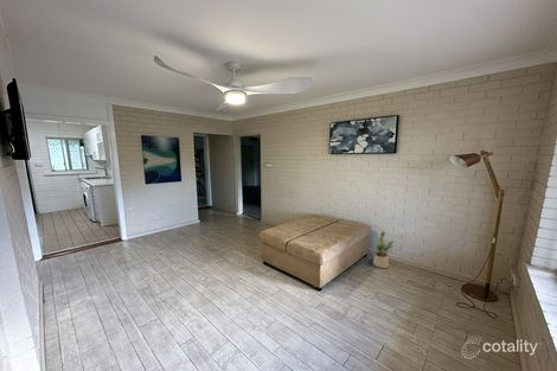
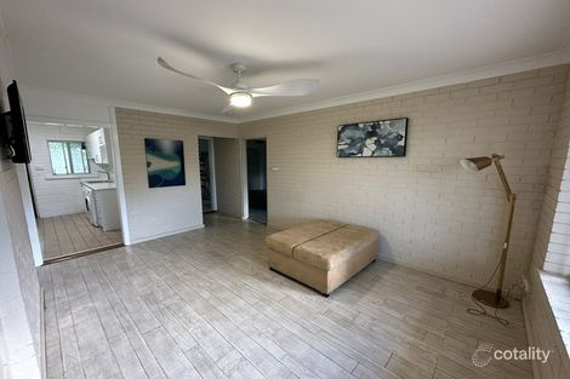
- potted plant (383, 248)
